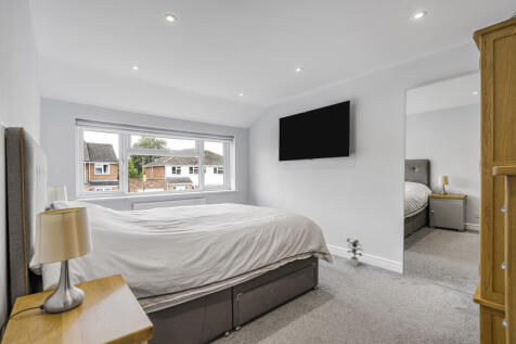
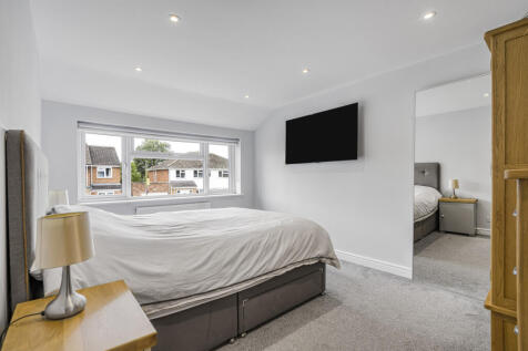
- potted plant (356, 251)
